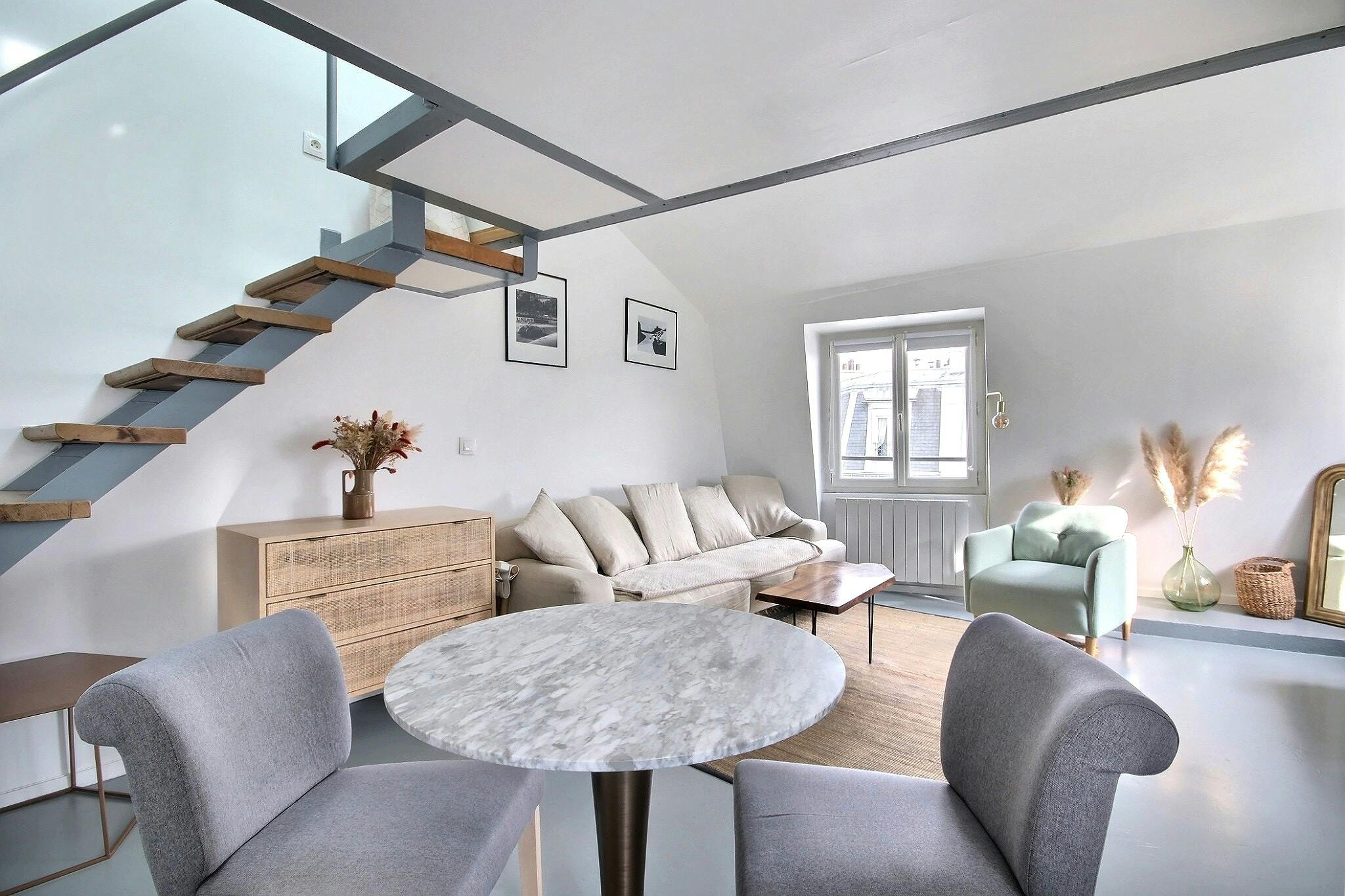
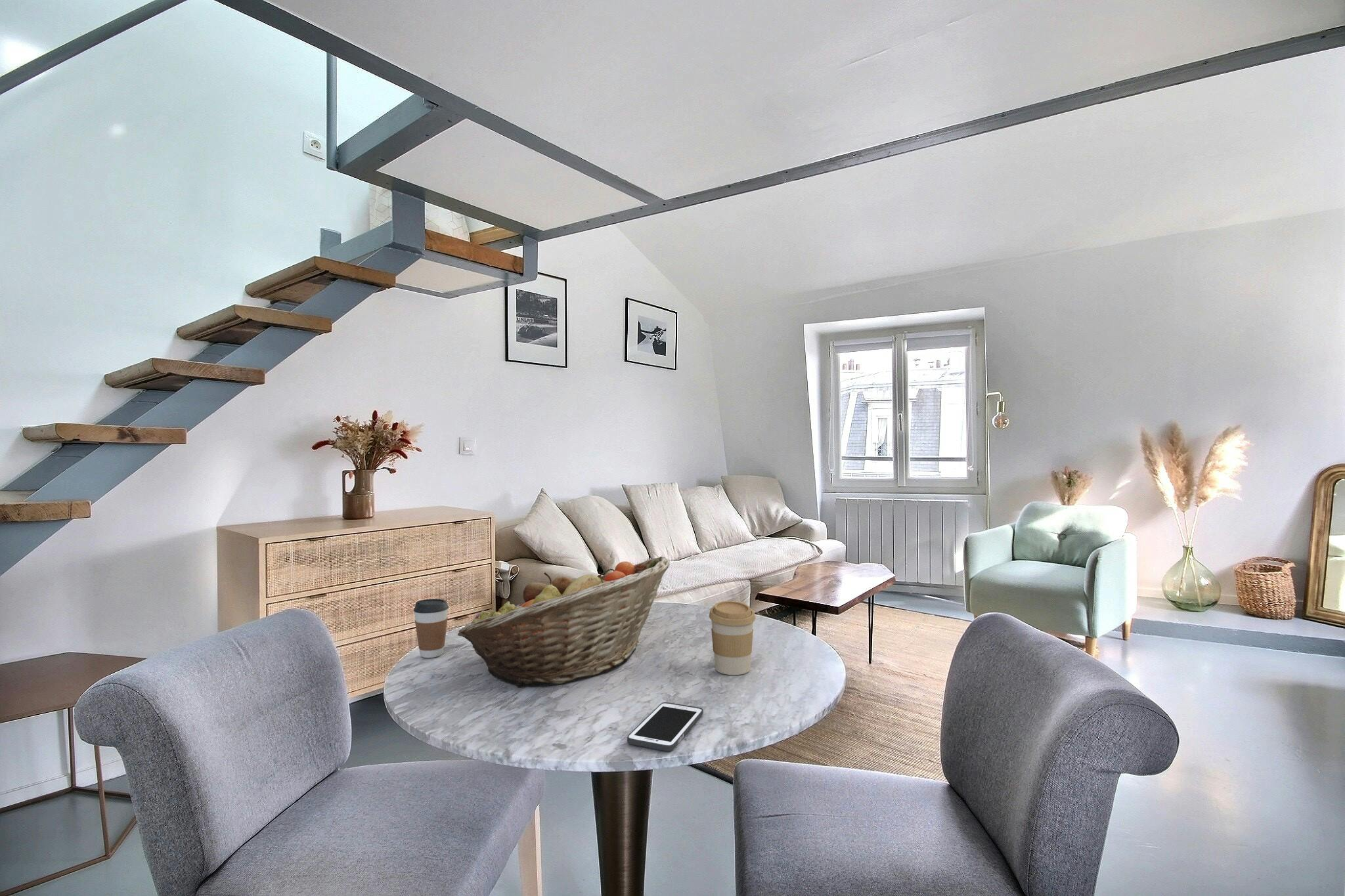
+ coffee cup (431, 628)
+ cell phone (667, 725)
+ coffee cup (732, 637)
+ fruit basket (573, 610)
